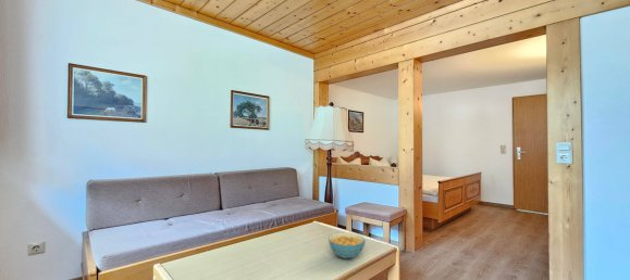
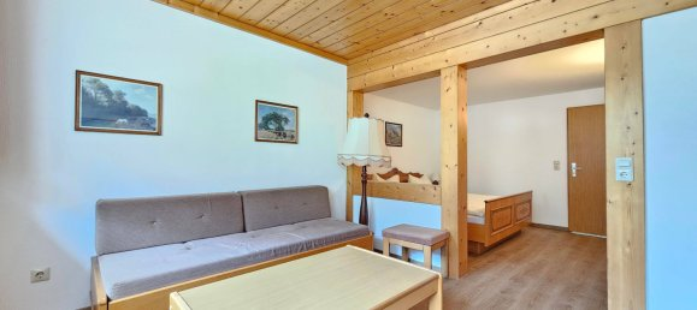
- cereal bowl (346, 247)
